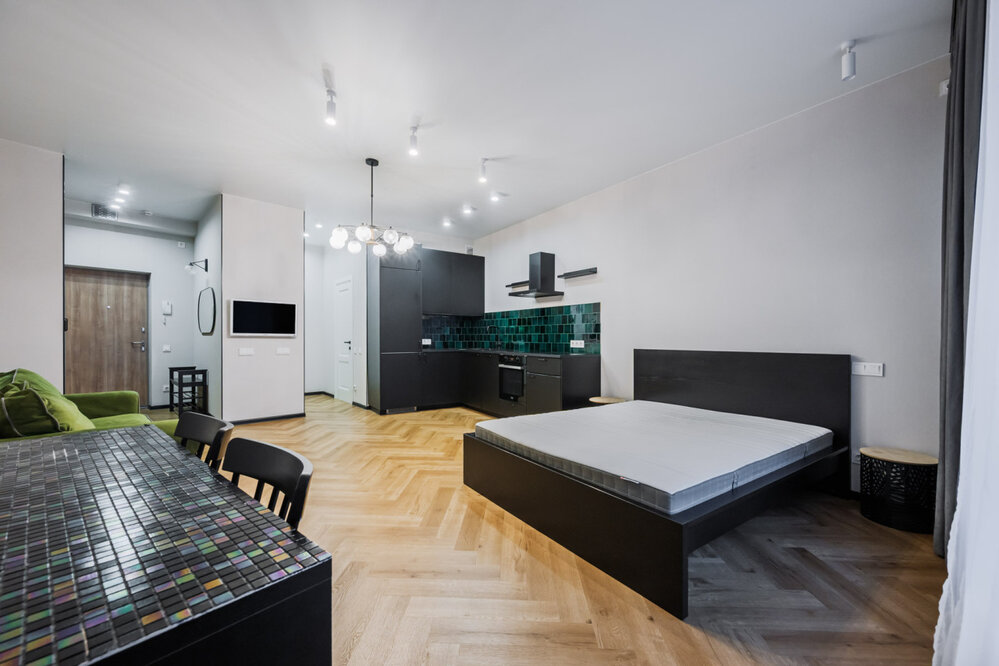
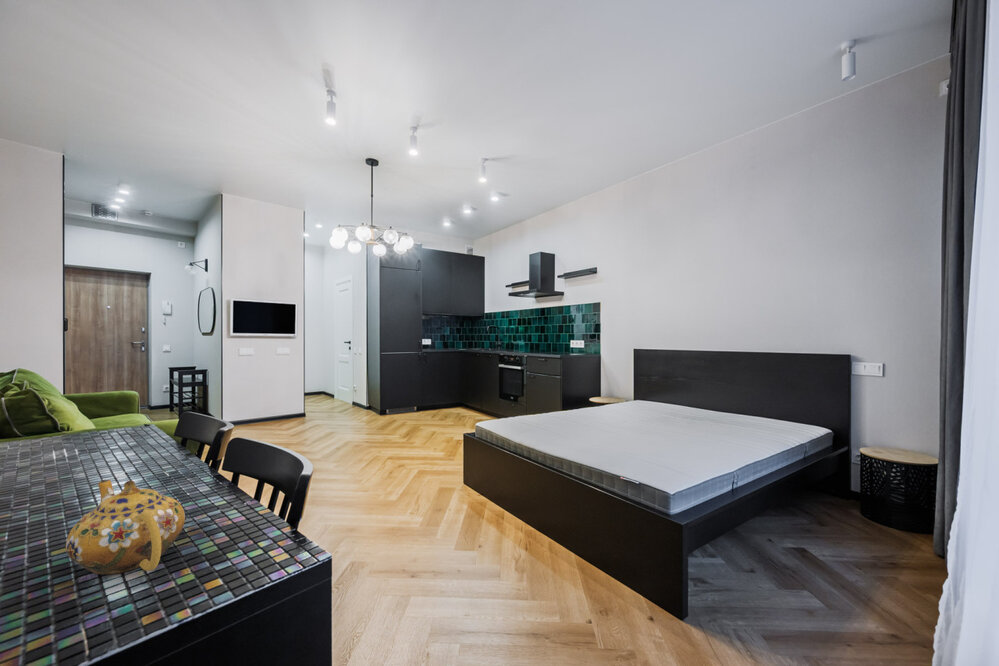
+ teapot (129, 519)
